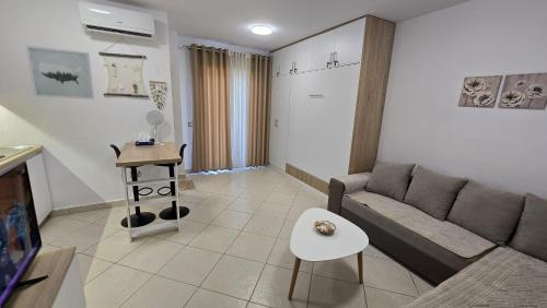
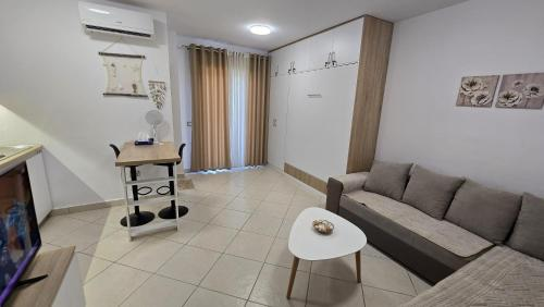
- wall art (62, 74)
